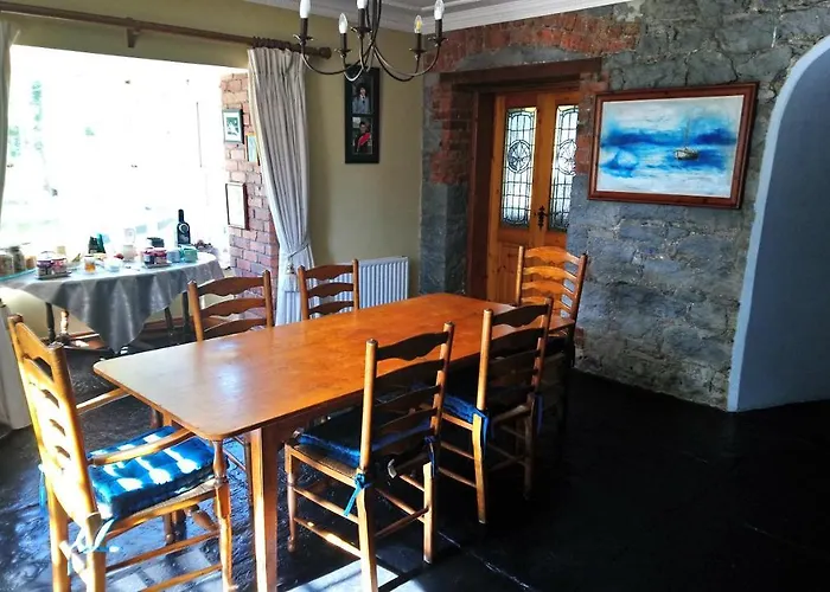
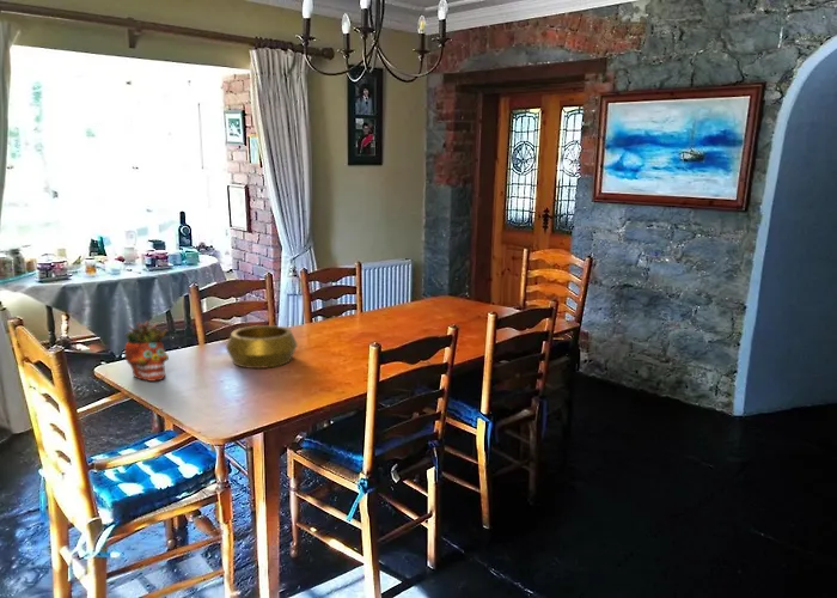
+ decorative bowl (262, 346)
+ succulent planter (148, 348)
